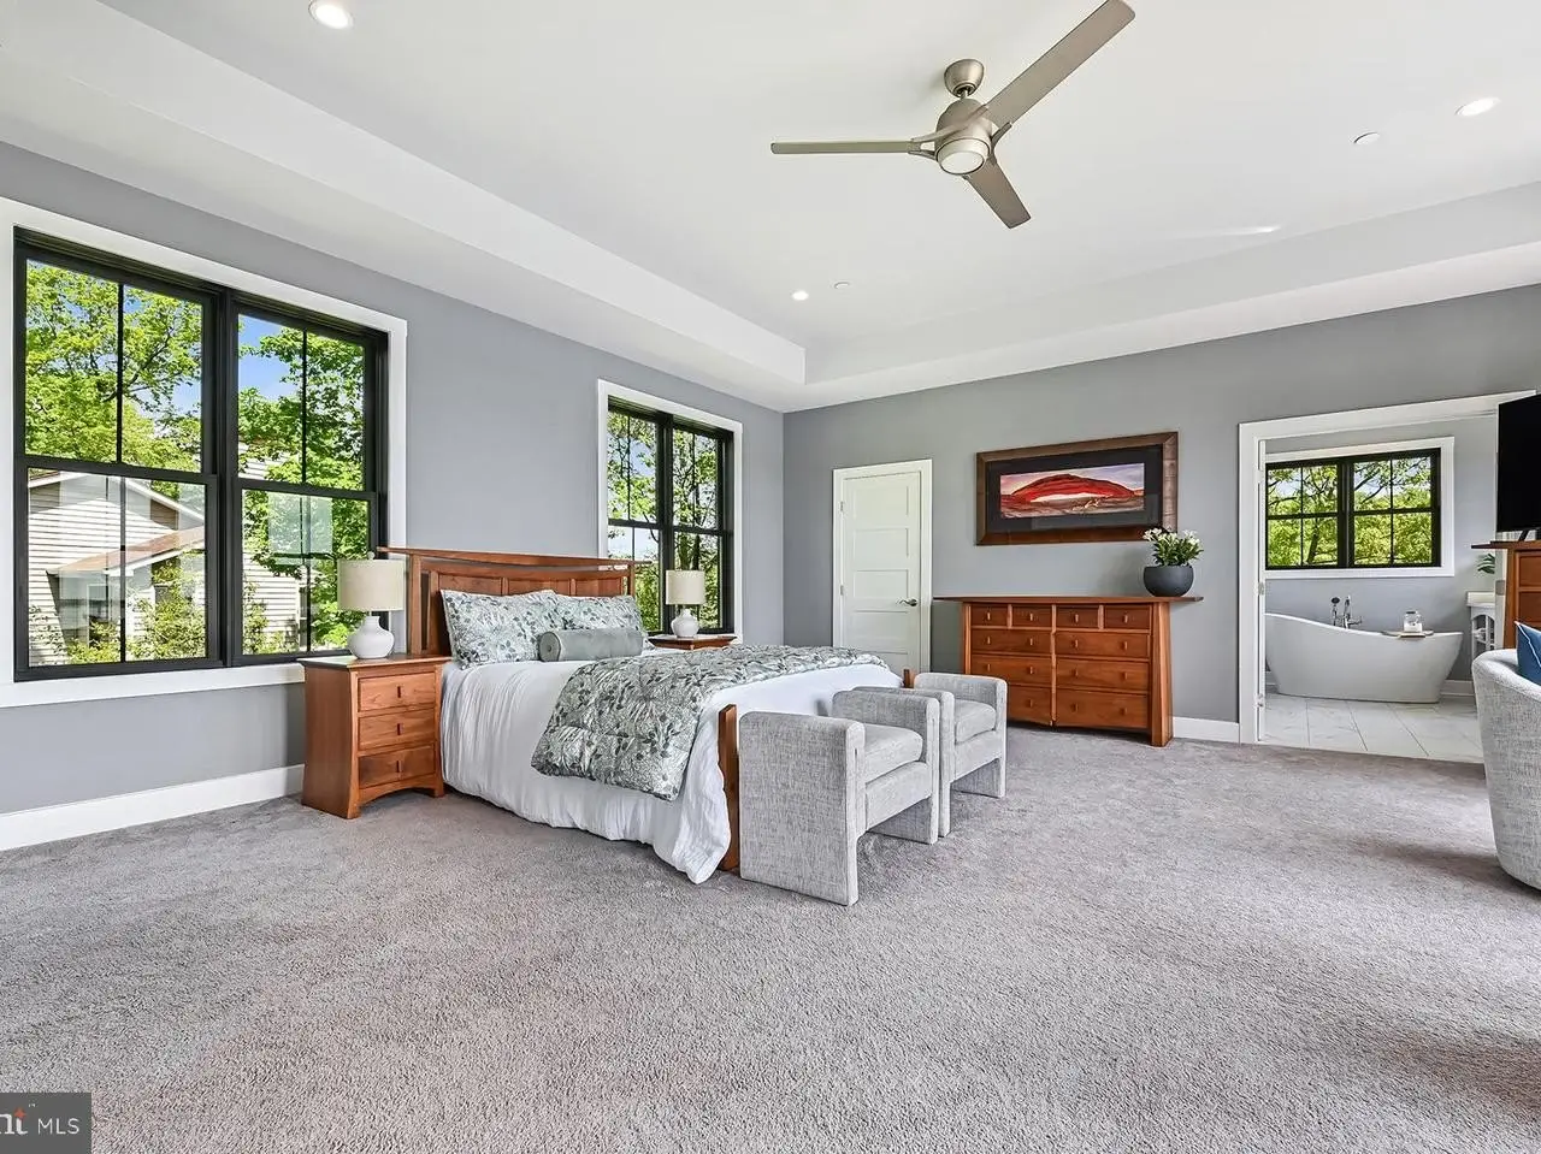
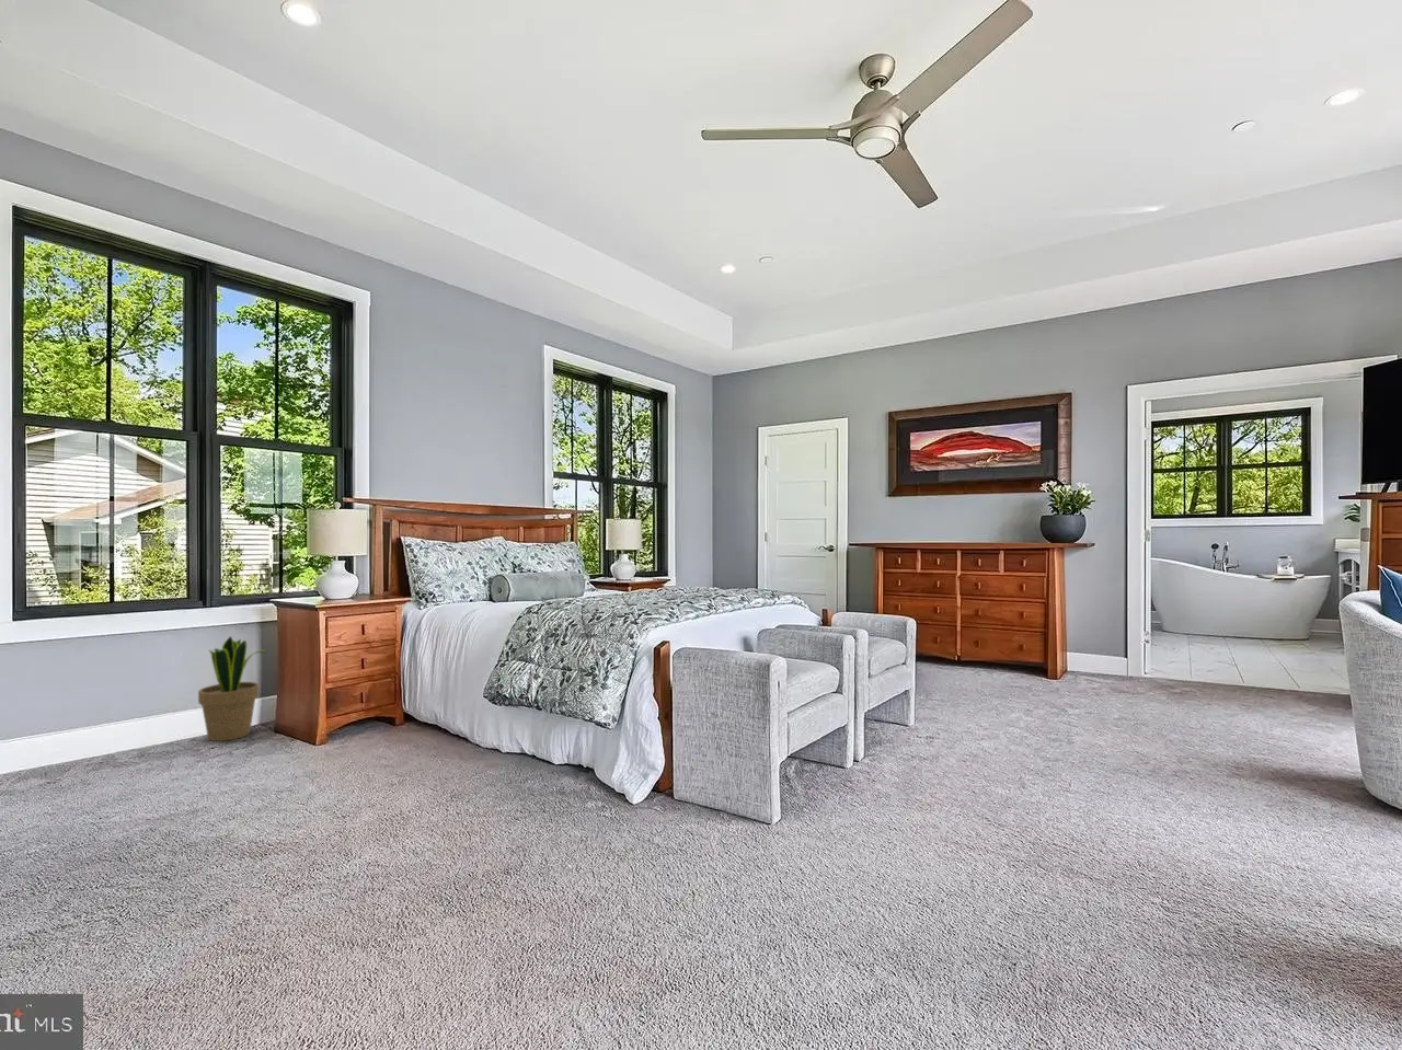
+ potted plant (234, 685)
